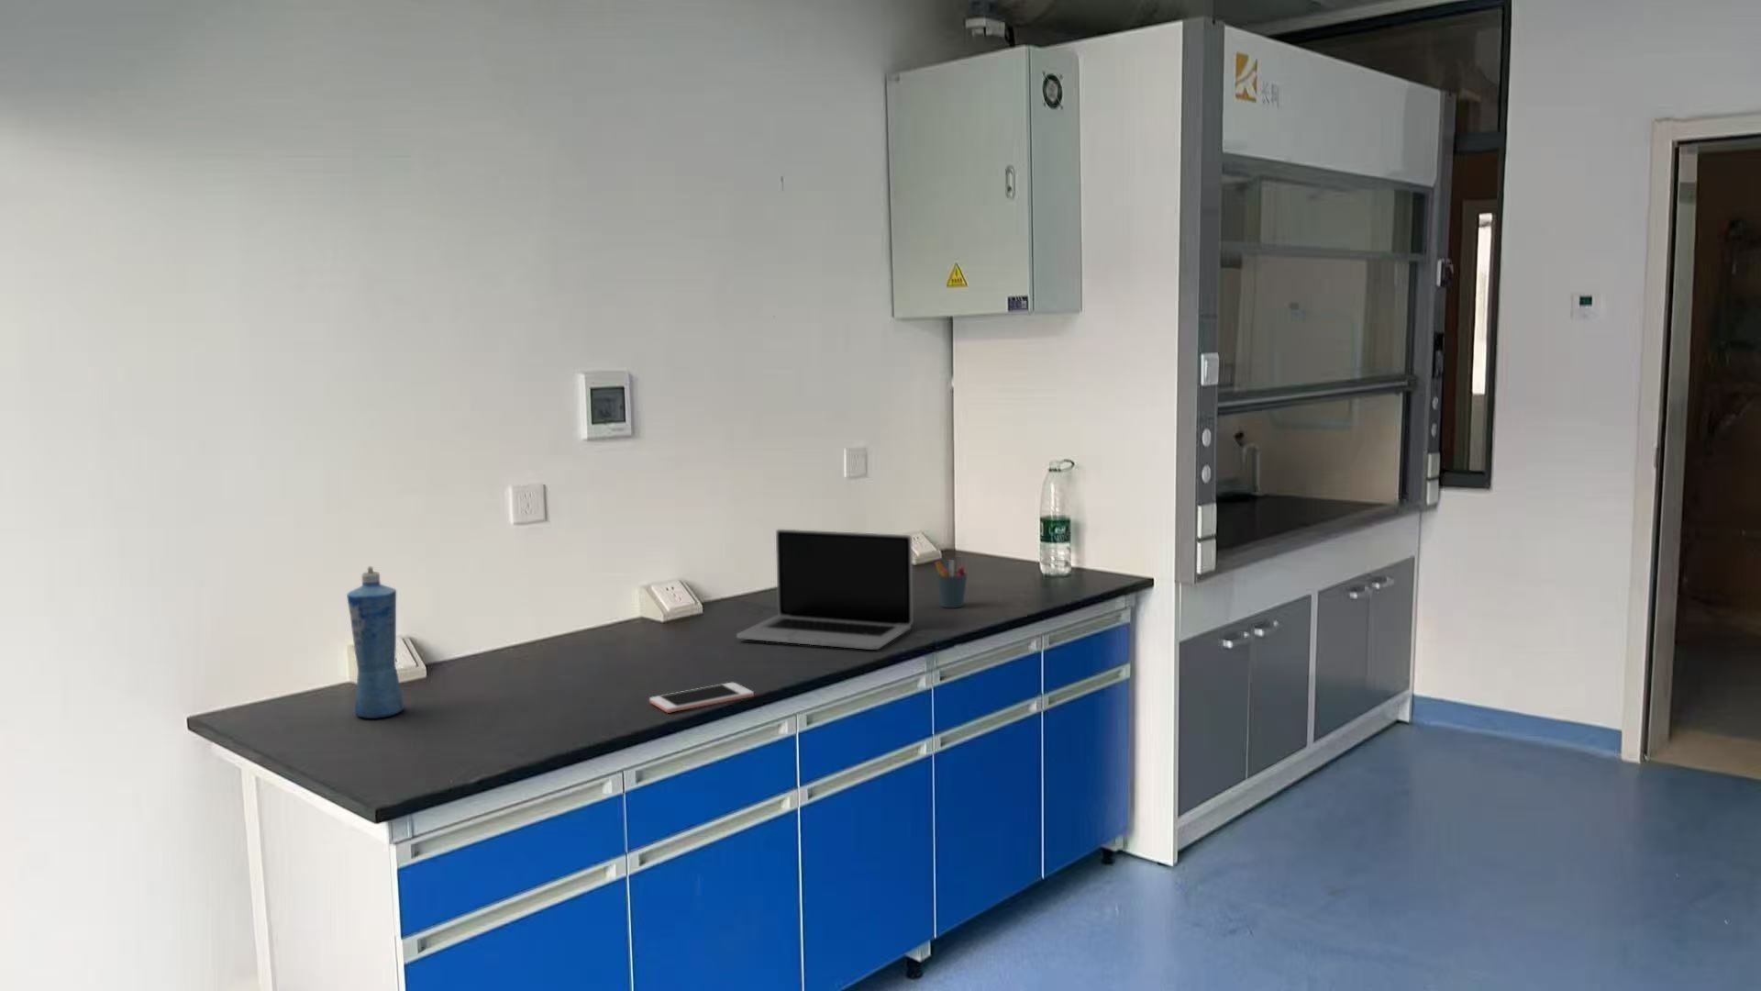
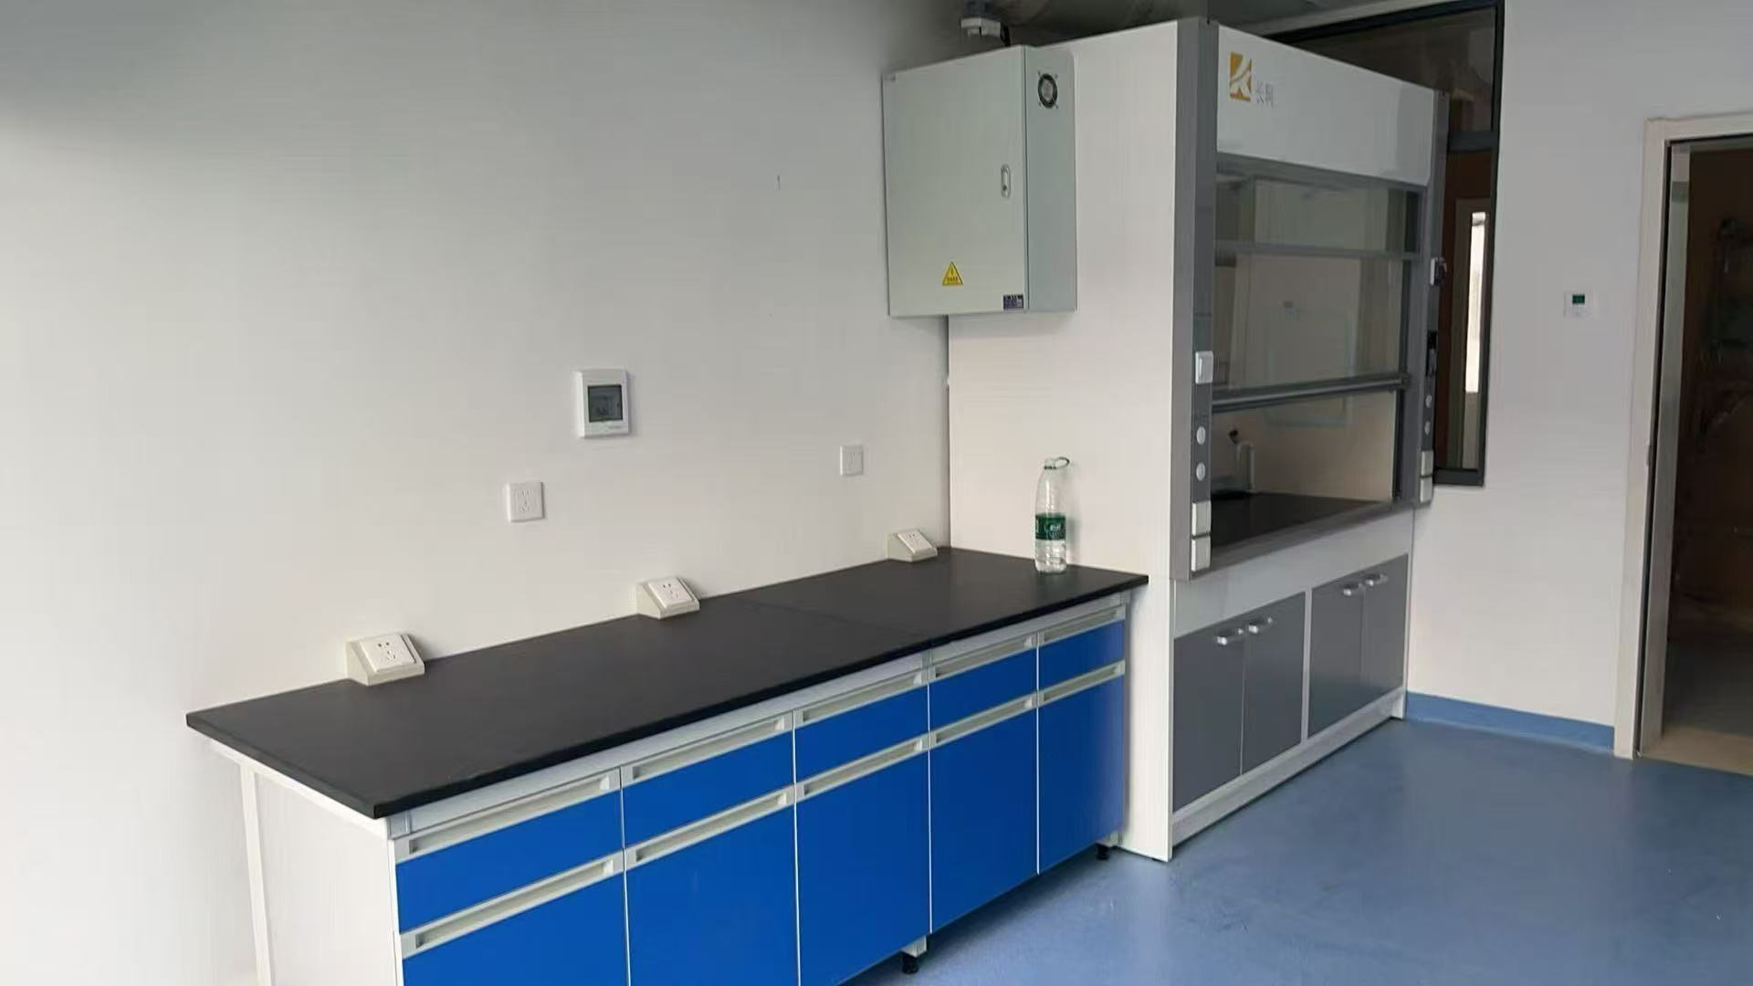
- cell phone (701, 697)
- pen holder (951, 581)
- laptop (825, 587)
- squeeze bottle (374, 640)
